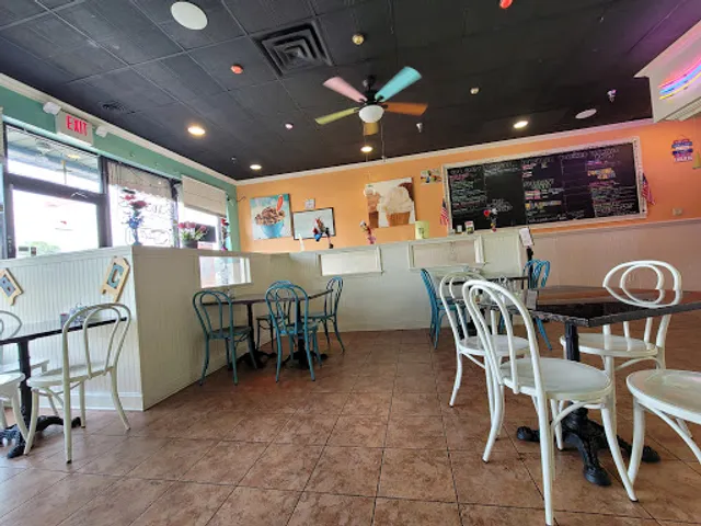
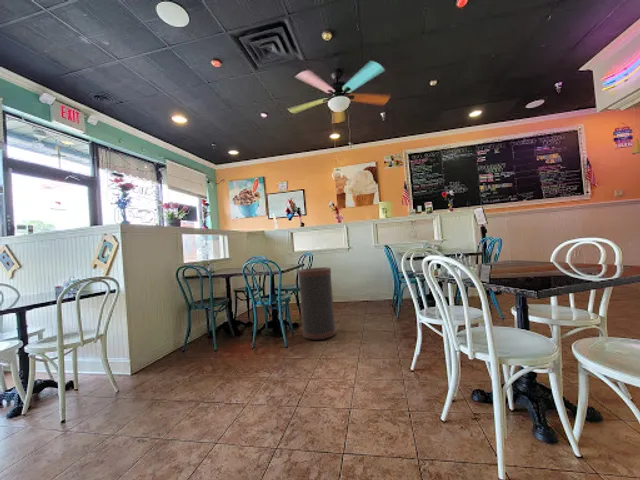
+ trash can (316, 302)
